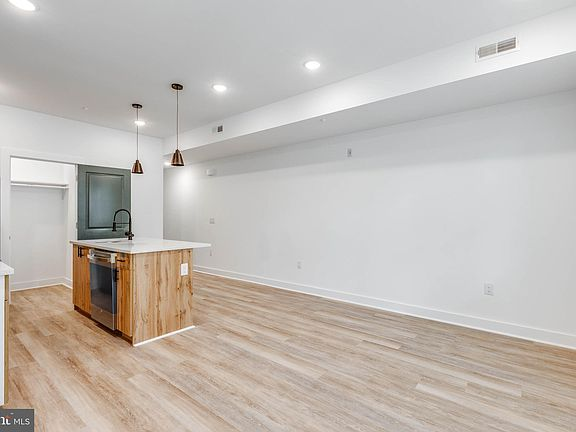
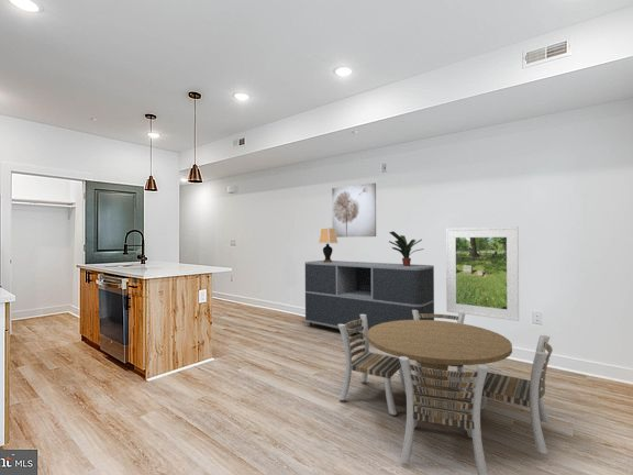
+ sideboard (364, 298)
+ potted plant (403, 248)
+ table lamp (326, 244)
+ wall art (353, 211)
+ dining table (436, 372)
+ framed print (480, 272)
